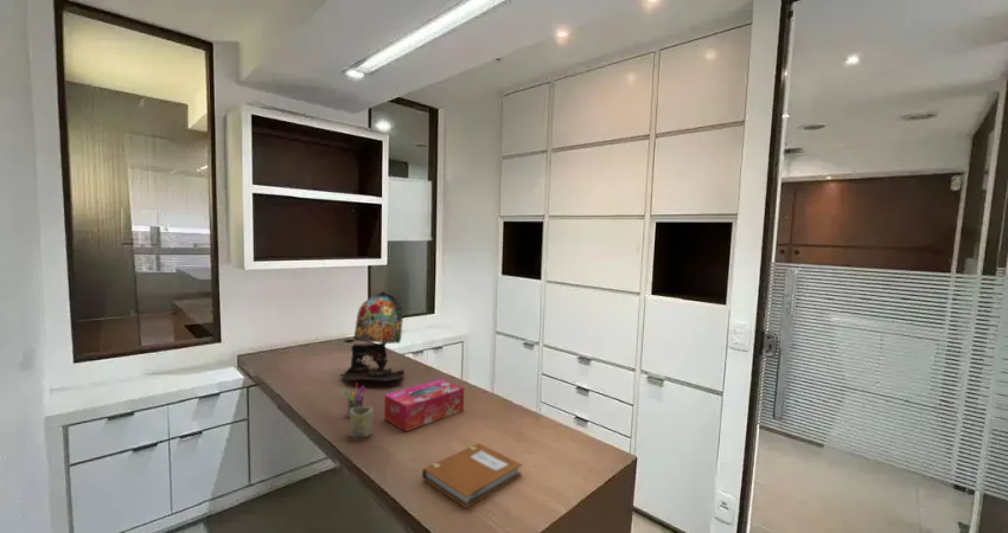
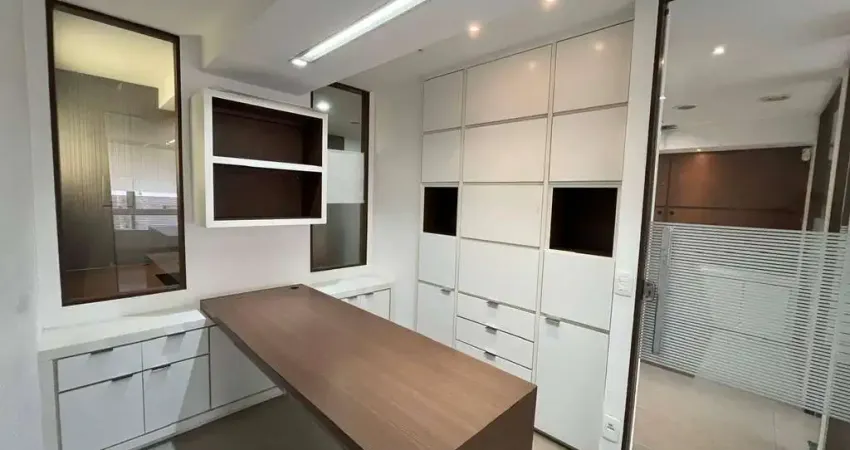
- notebook (473, 470)
- pen holder (353, 399)
- tissue box (425, 403)
- table lamp (378, 335)
- cup (361, 422)
